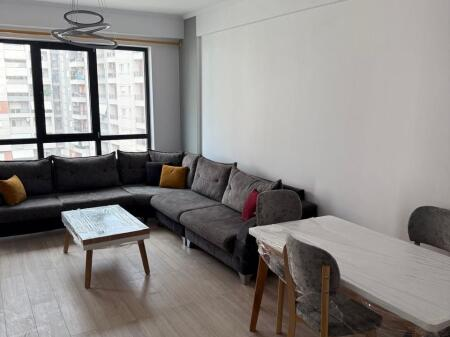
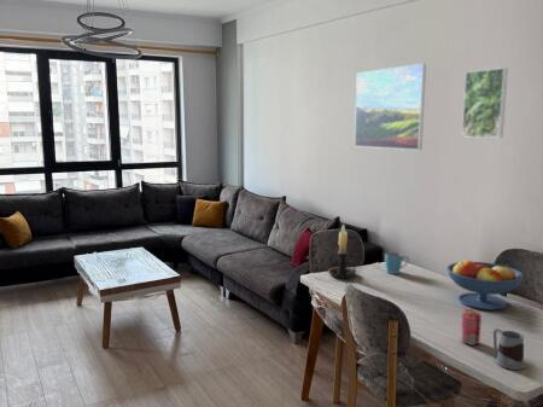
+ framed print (386, 109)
+ mug (507, 347)
+ candle holder (345, 250)
+ fruit bowl (483, 280)
+ mug (396, 262)
+ beverage can (471, 326)
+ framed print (483, 104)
